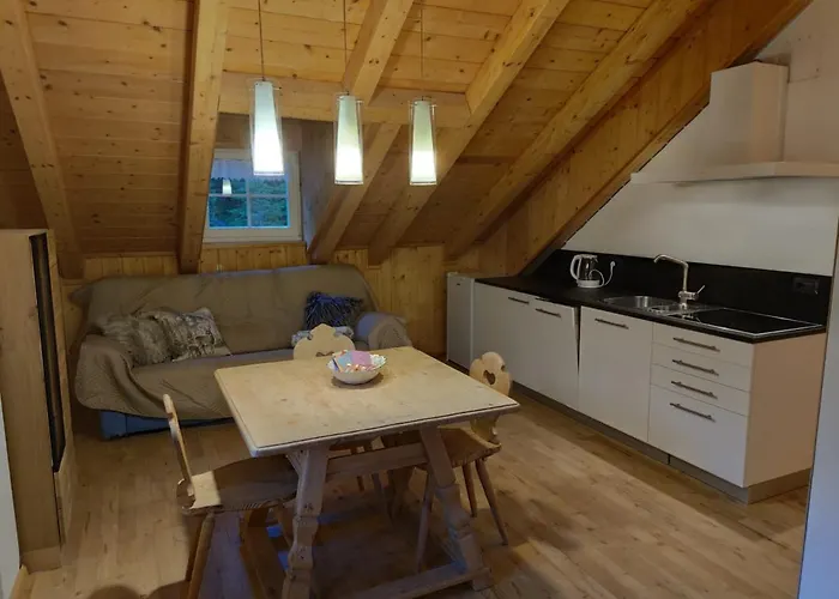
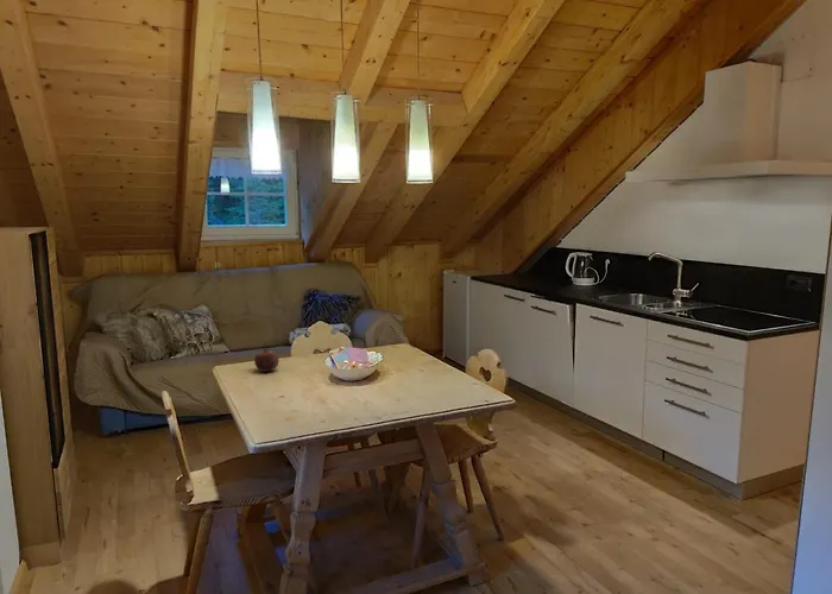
+ fruit (266, 359)
